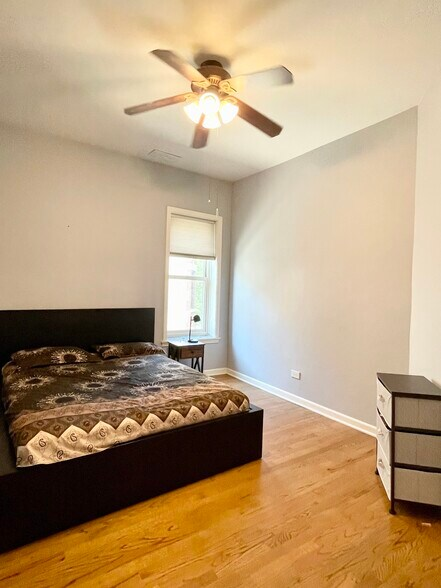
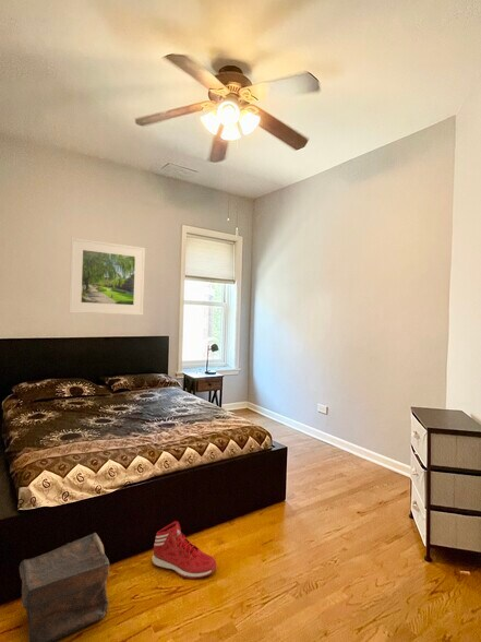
+ pouch (65, 584)
+ sneaker (183, 546)
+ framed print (109, 278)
